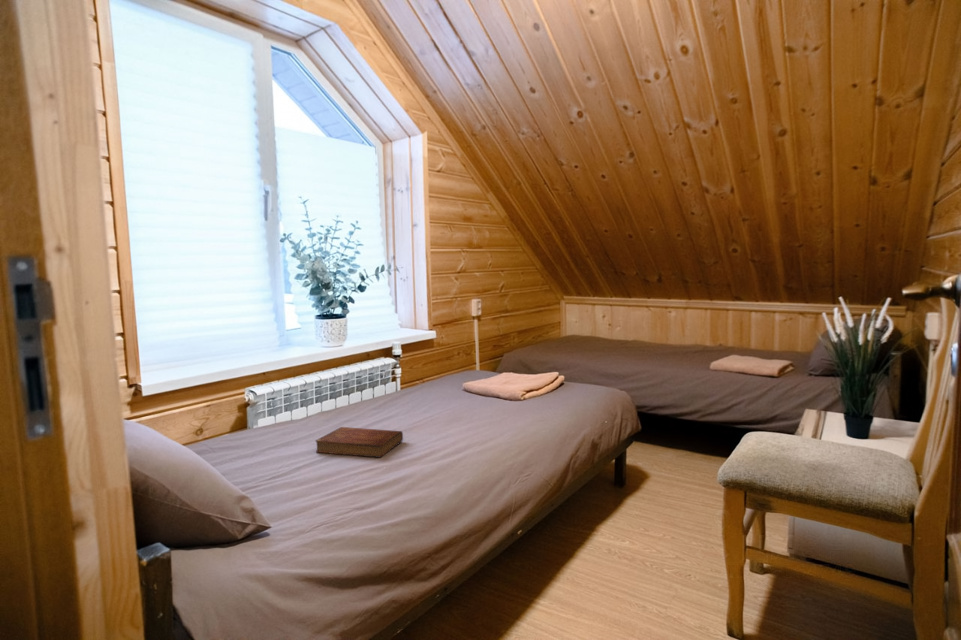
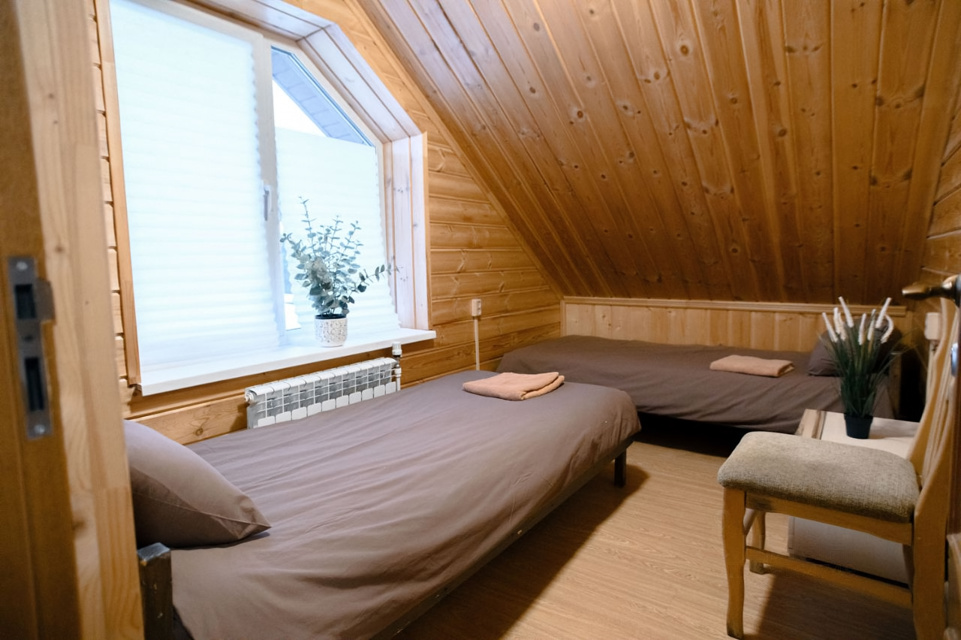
- bible (360, 440)
